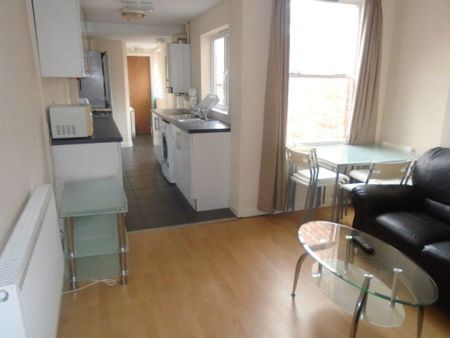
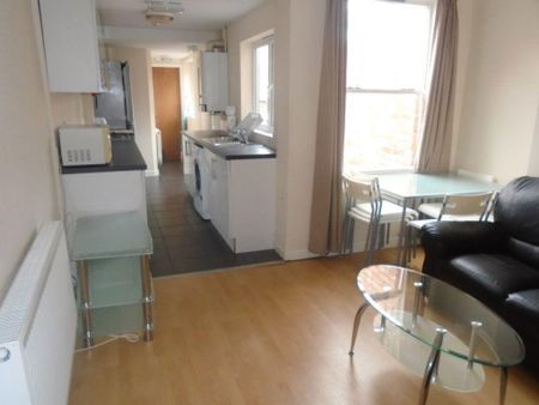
- remote control (362, 243)
